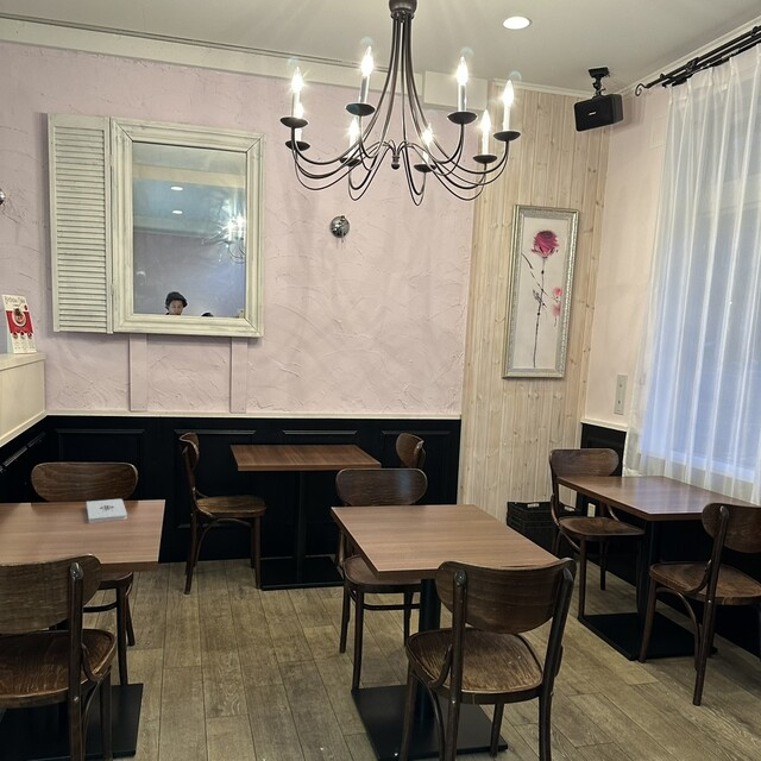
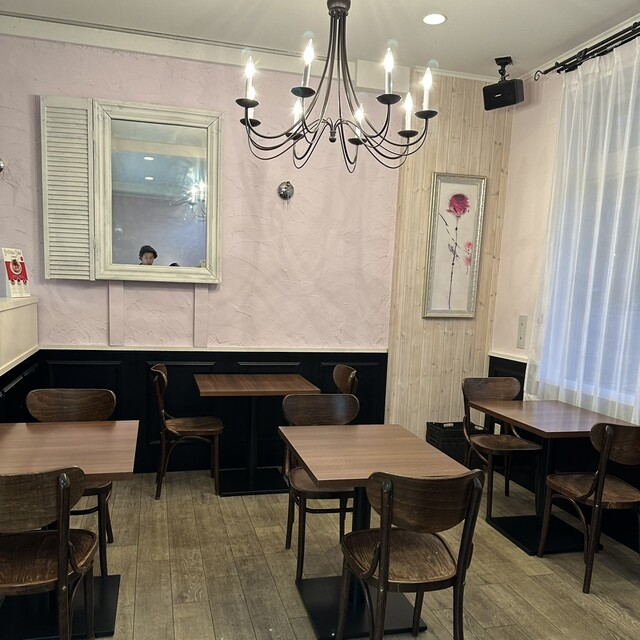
- notepad (106, 510)
